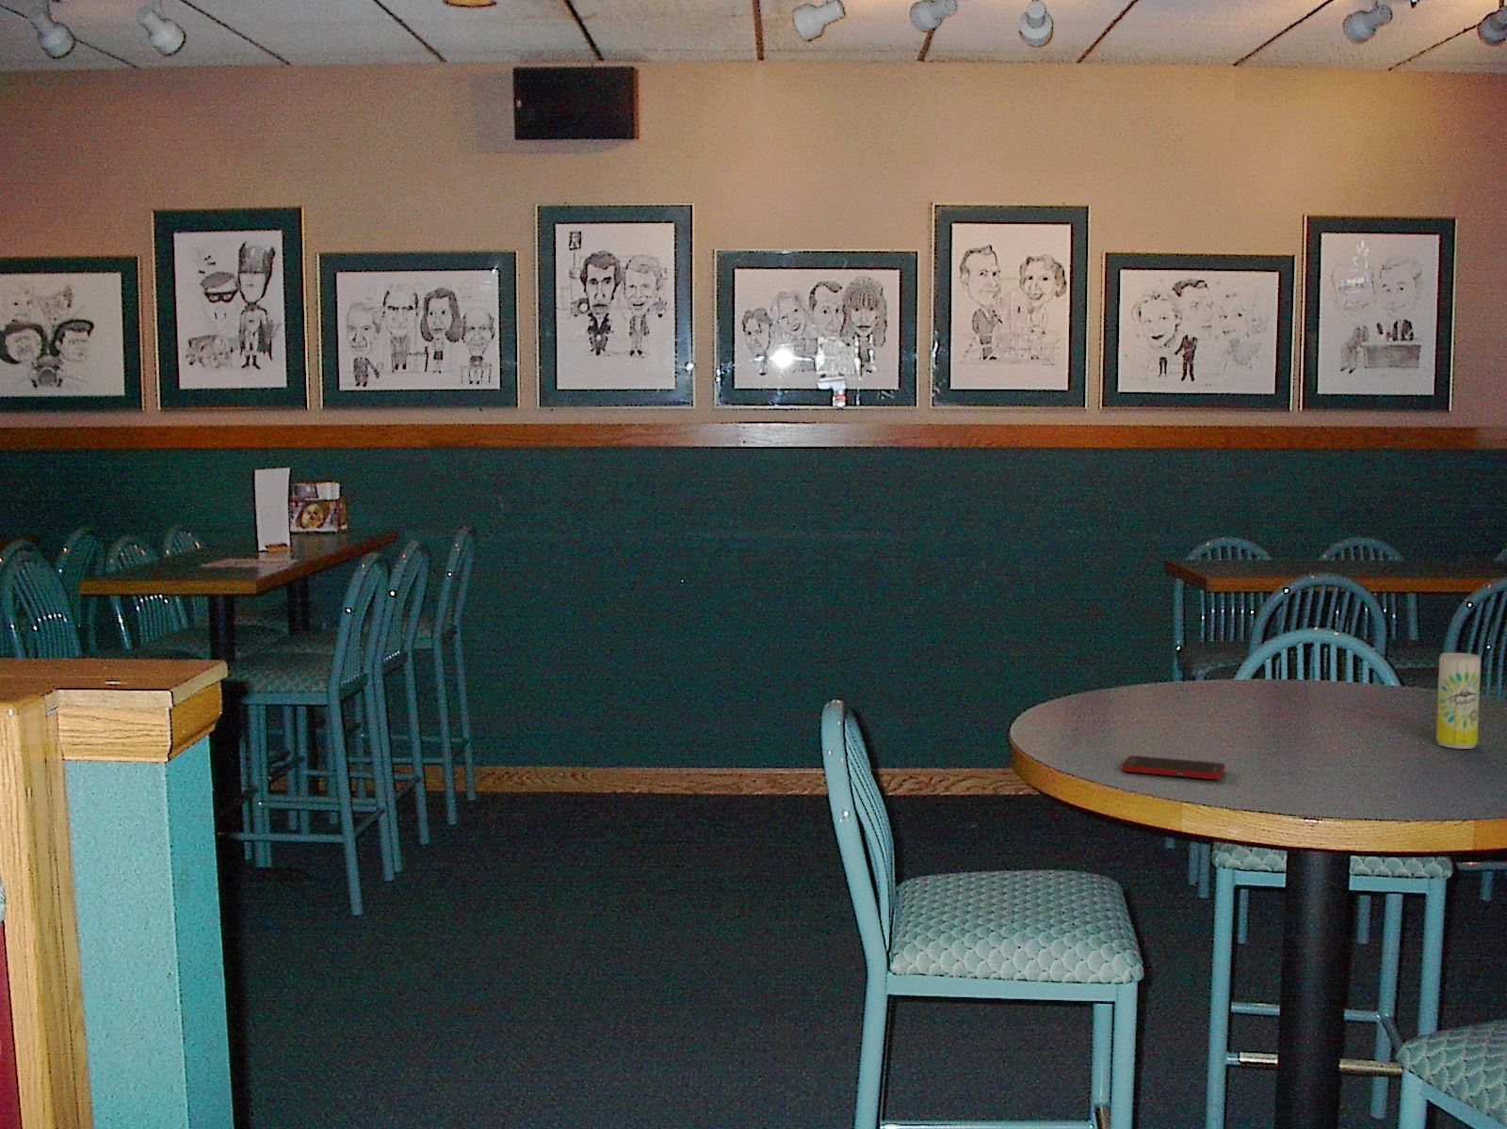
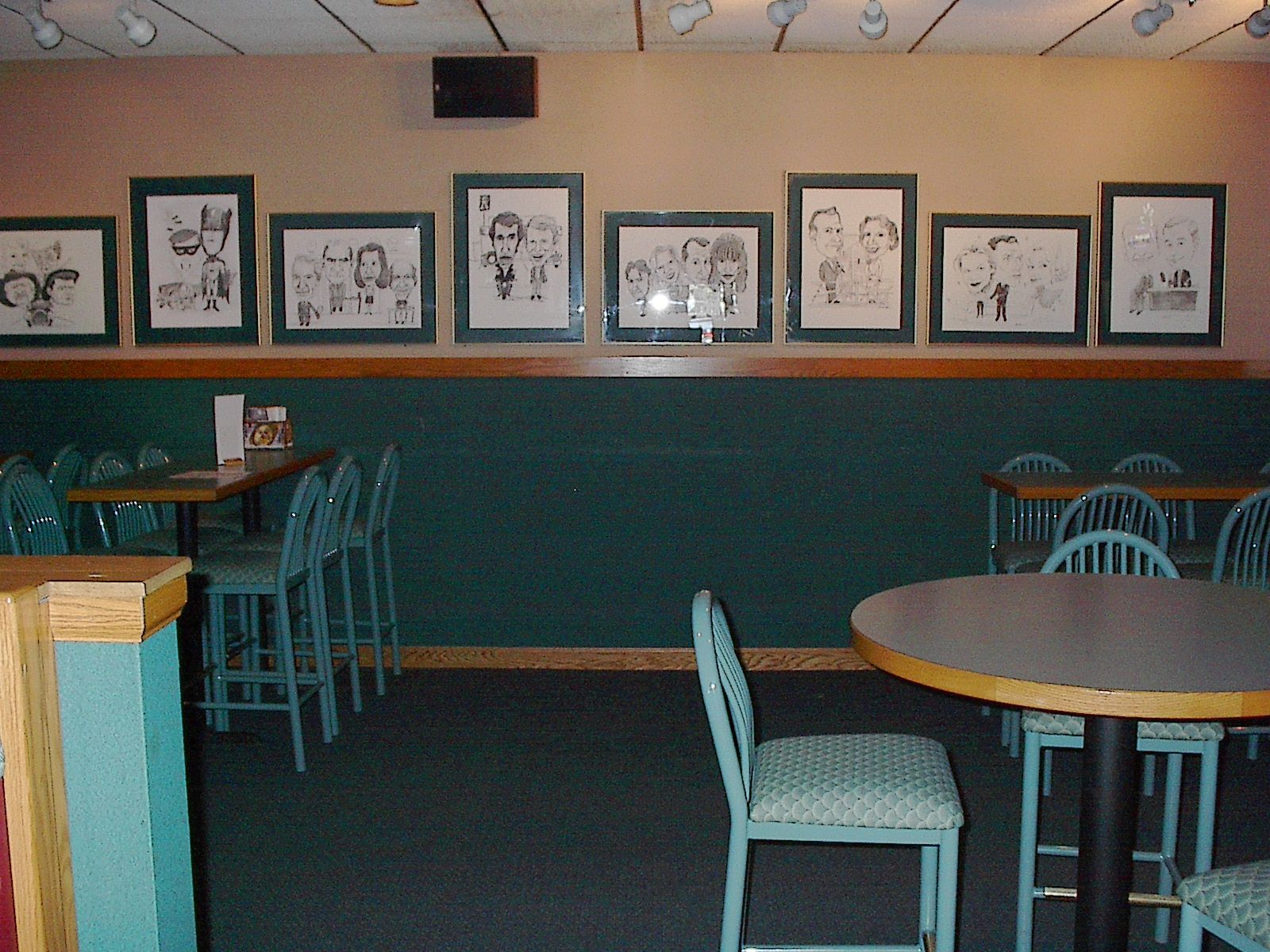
- beverage can (1458, 700)
- cell phone (1172, 767)
